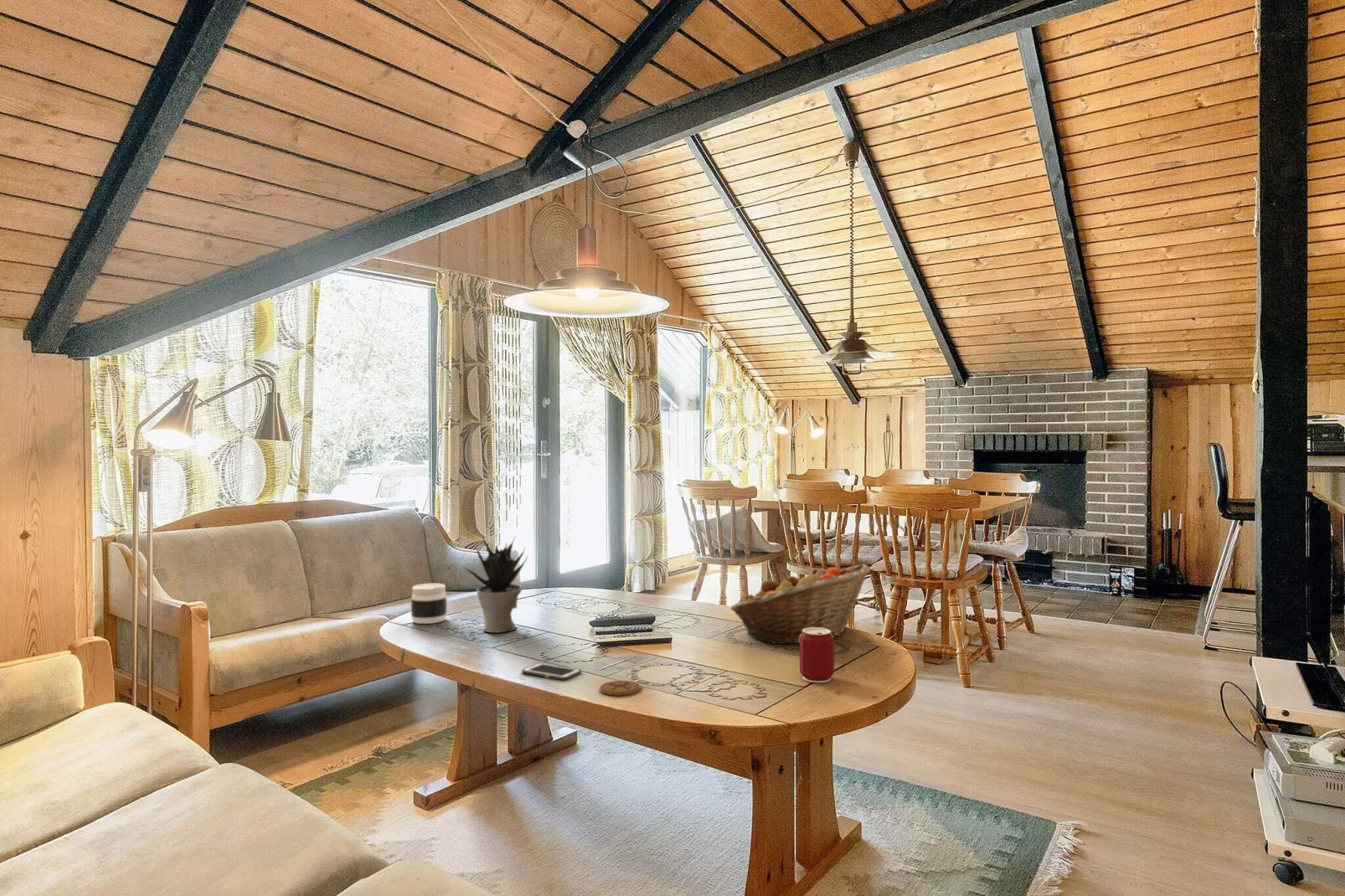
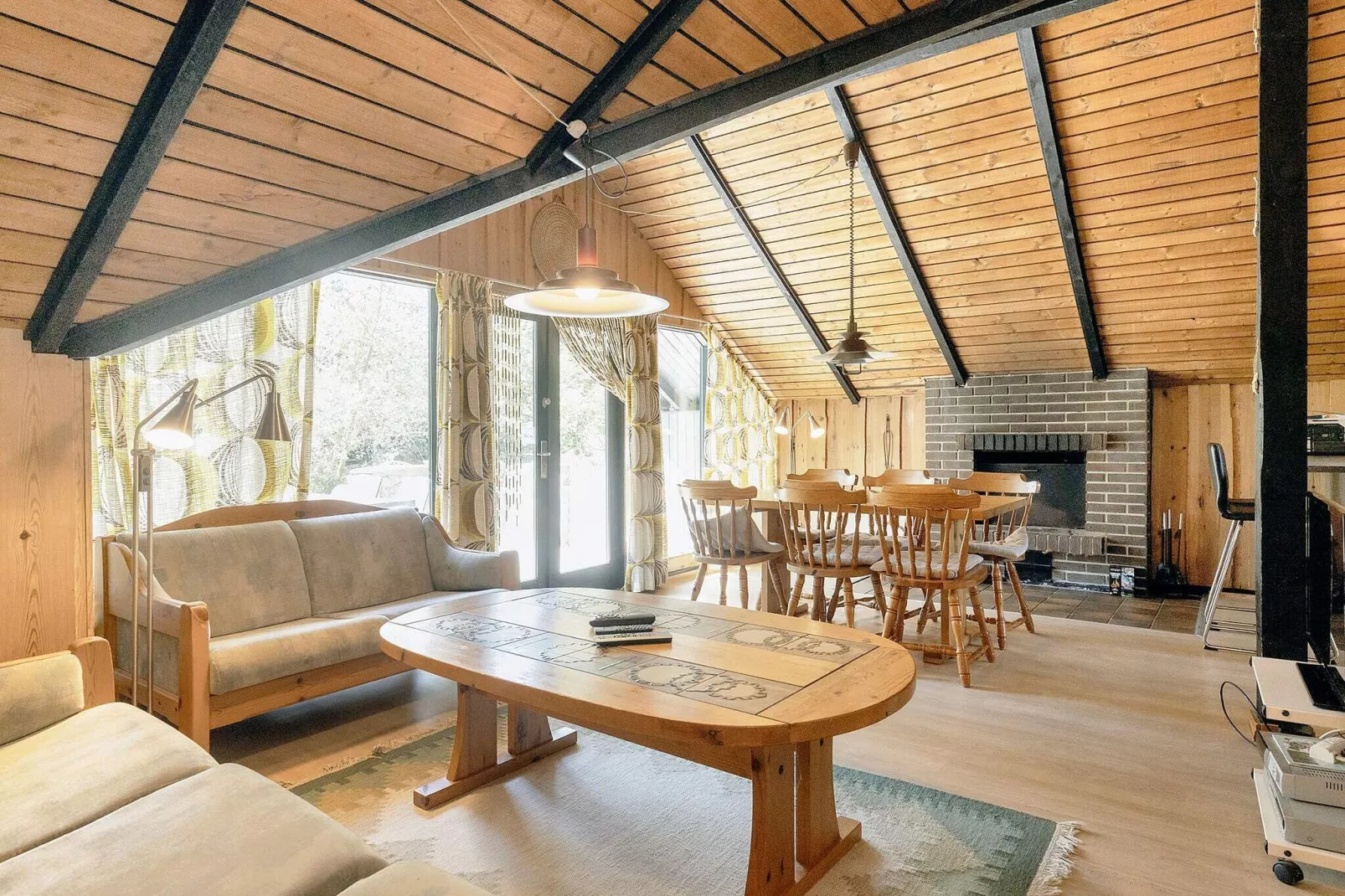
- cell phone (551, 671)
- can (817, 654)
- fruit basket (802, 598)
- jar (429, 603)
- potted plant (502, 582)
- coaster (620, 687)
